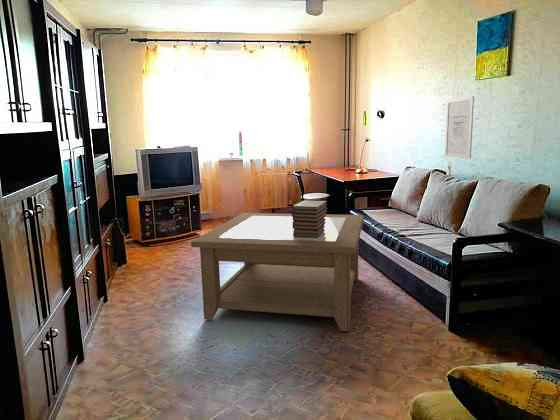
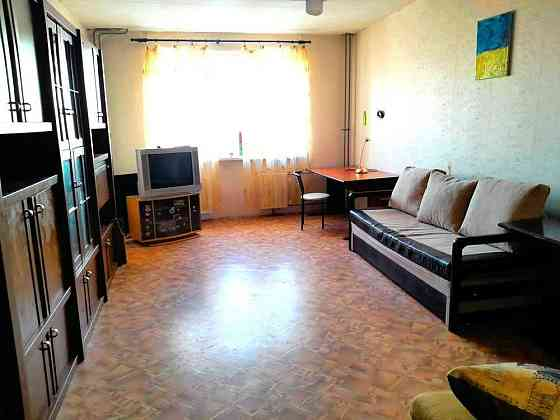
- wall art (458, 128)
- book stack (310, 218)
- coffee table (288, 262)
